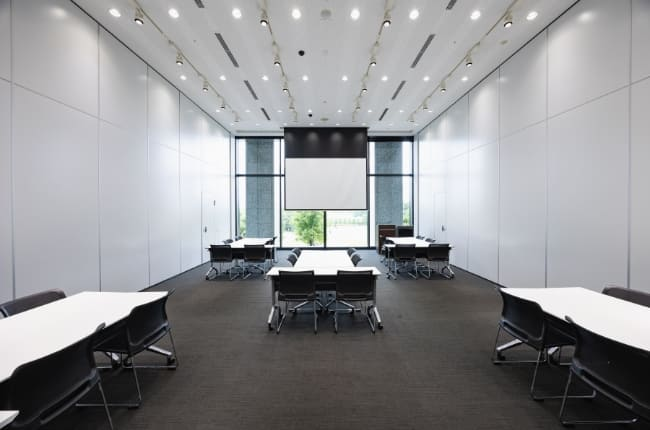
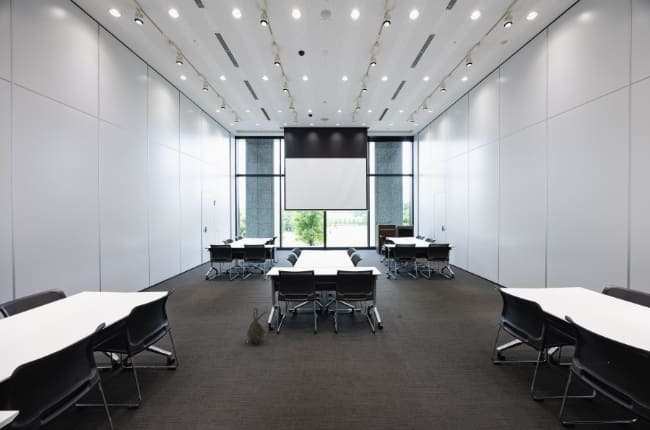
+ backpack (256, 326)
